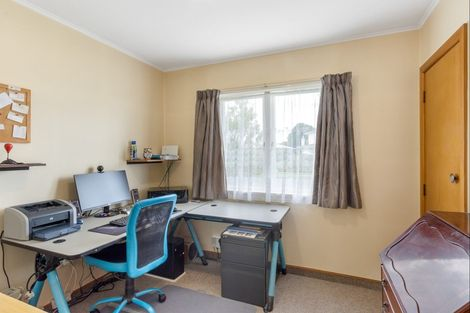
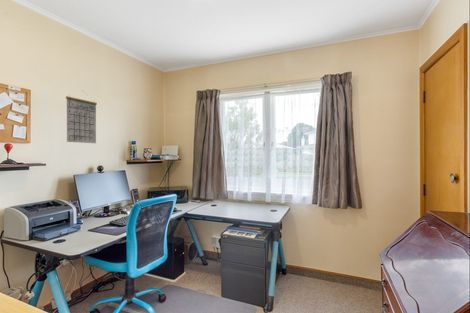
+ calendar (82, 116)
